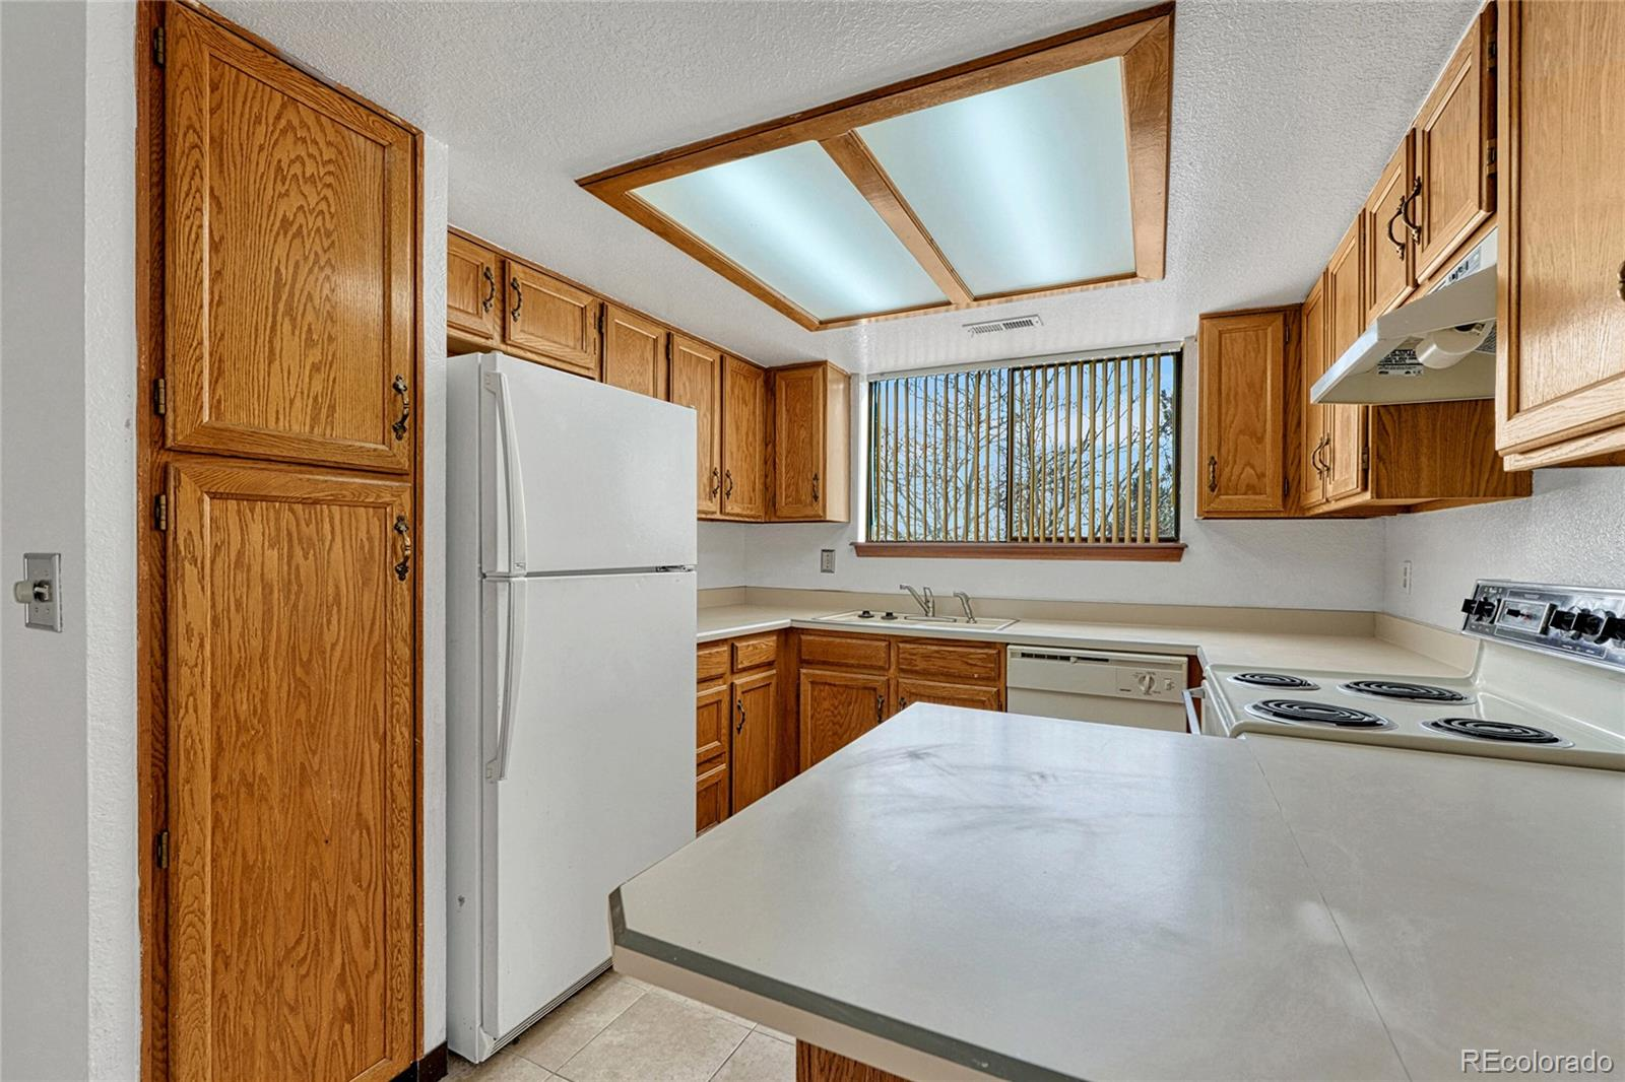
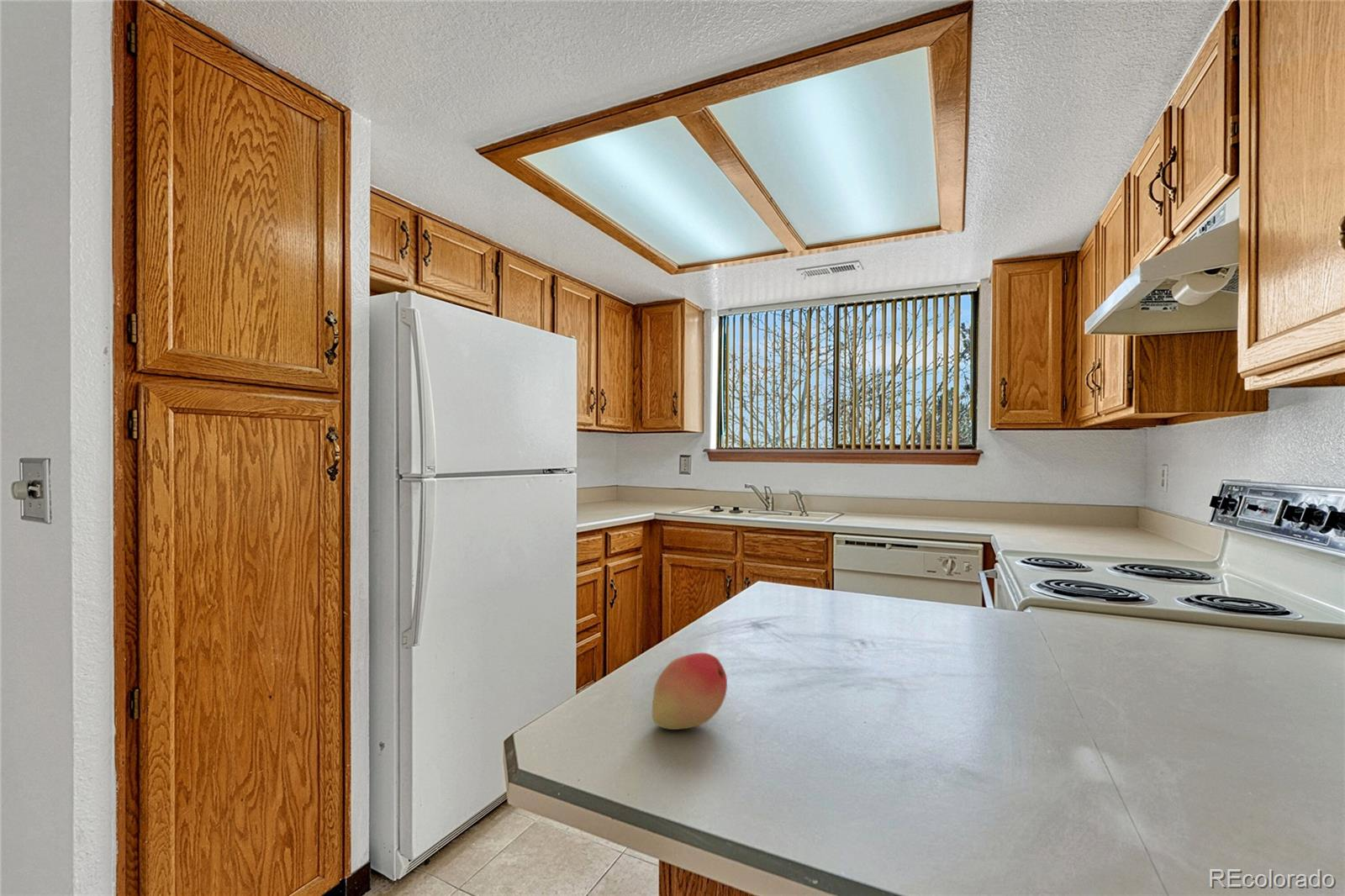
+ fruit (689, 690)
